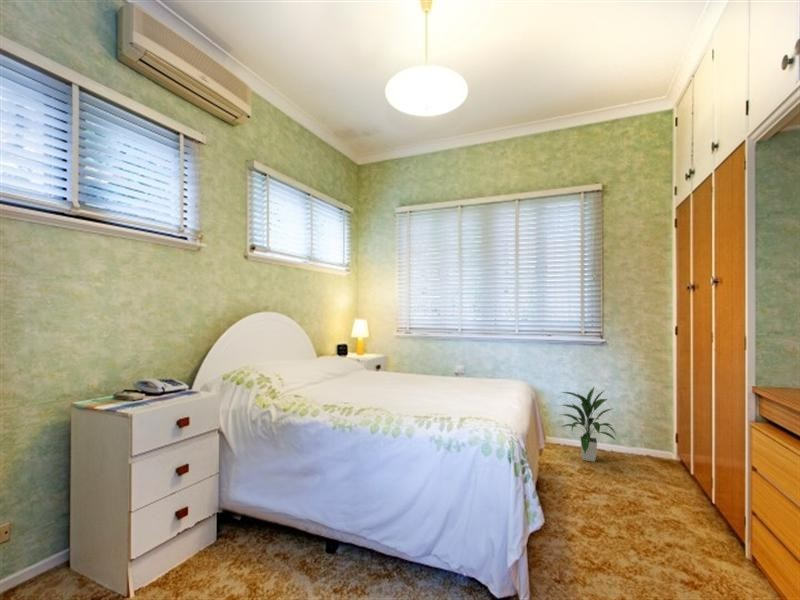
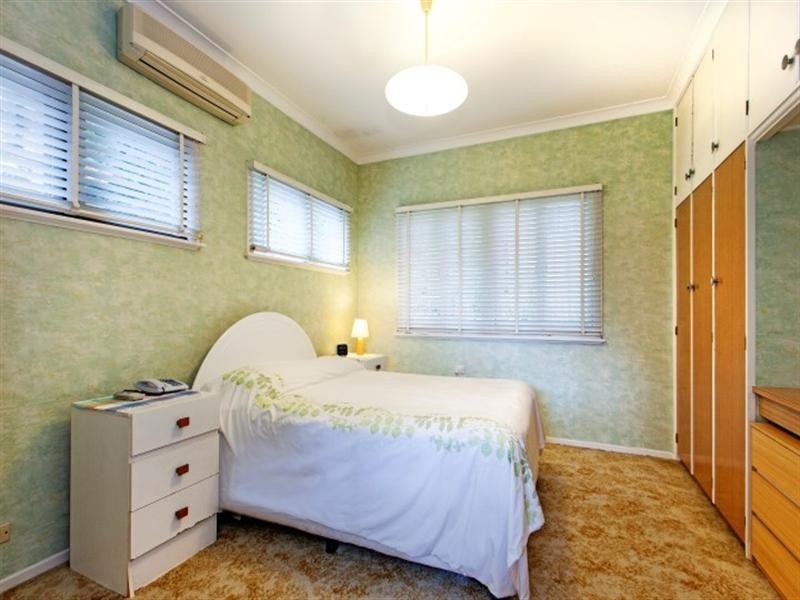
- indoor plant (586, 423)
